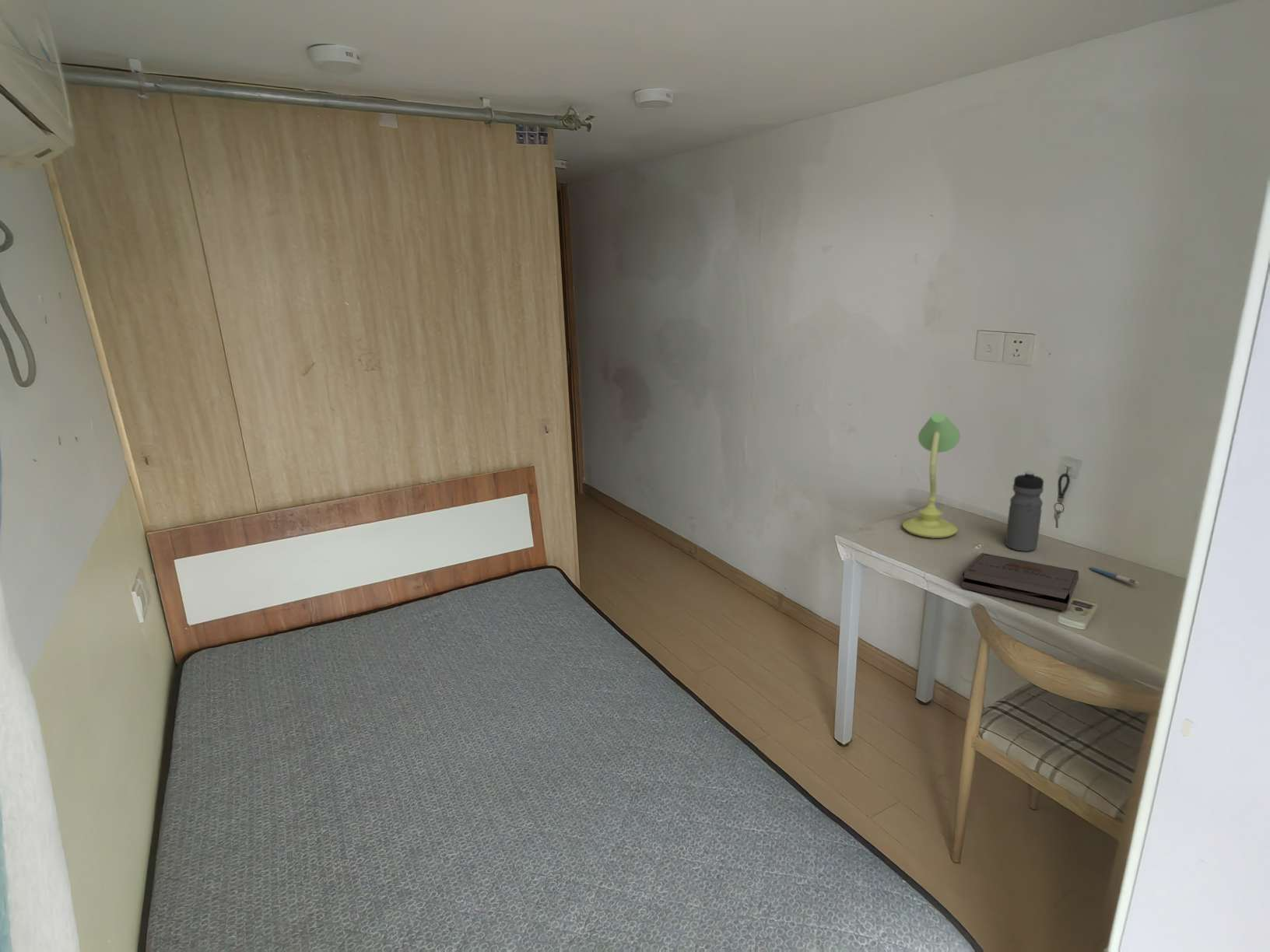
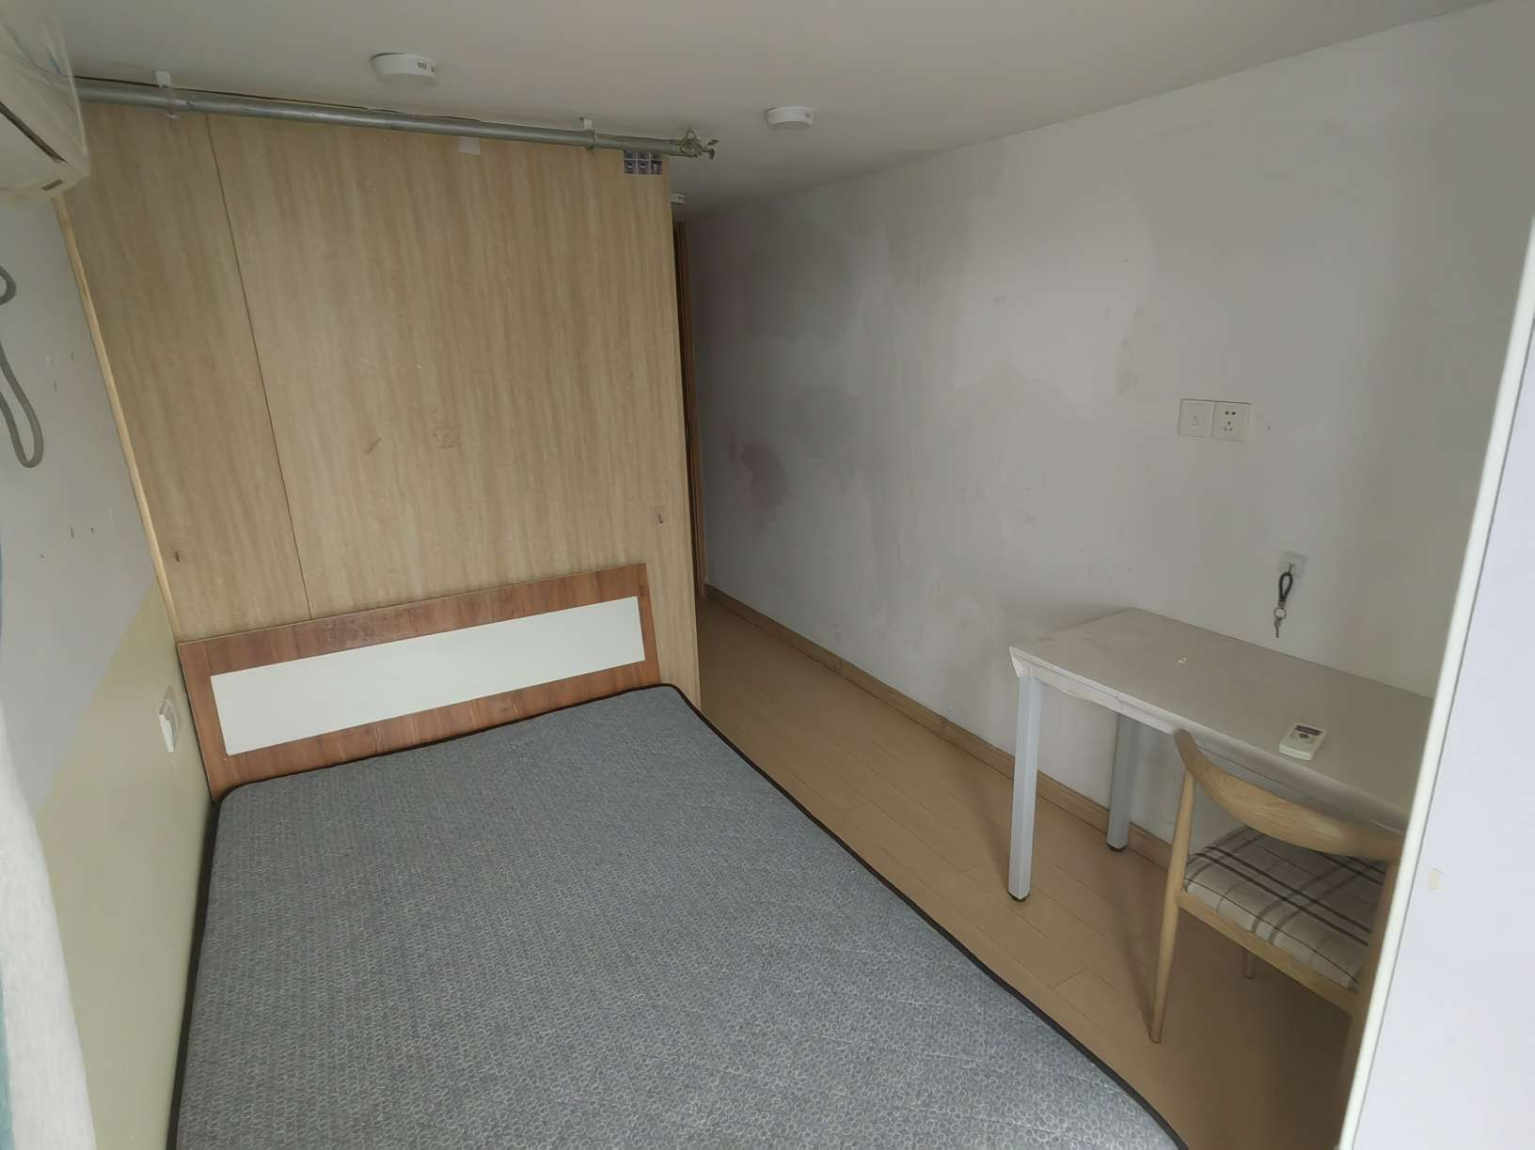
- pen (1114, 575)
- pizza box (1021, 574)
- water bottle (1025, 509)
- table lamp (934, 471)
